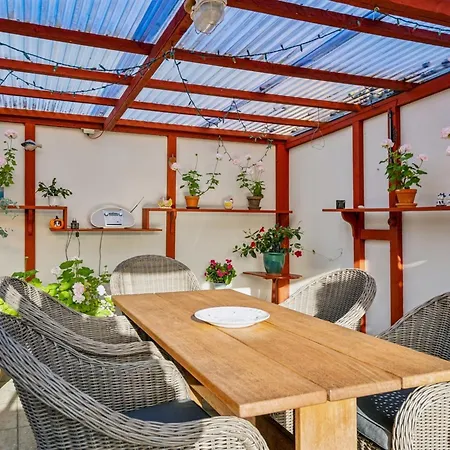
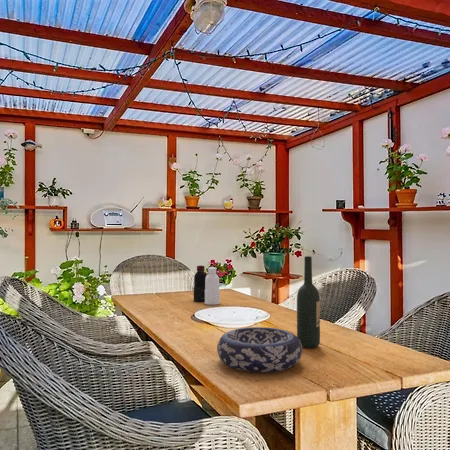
+ decorative bowl (259, 348)
+ wine bottle (308, 301)
+ bottle (206, 284)
